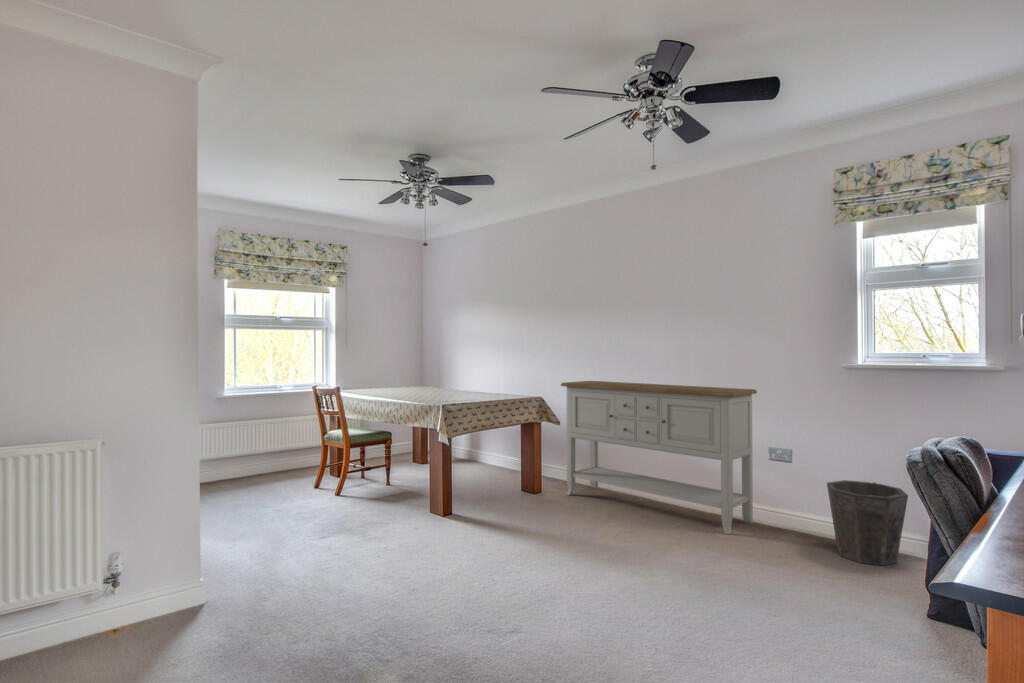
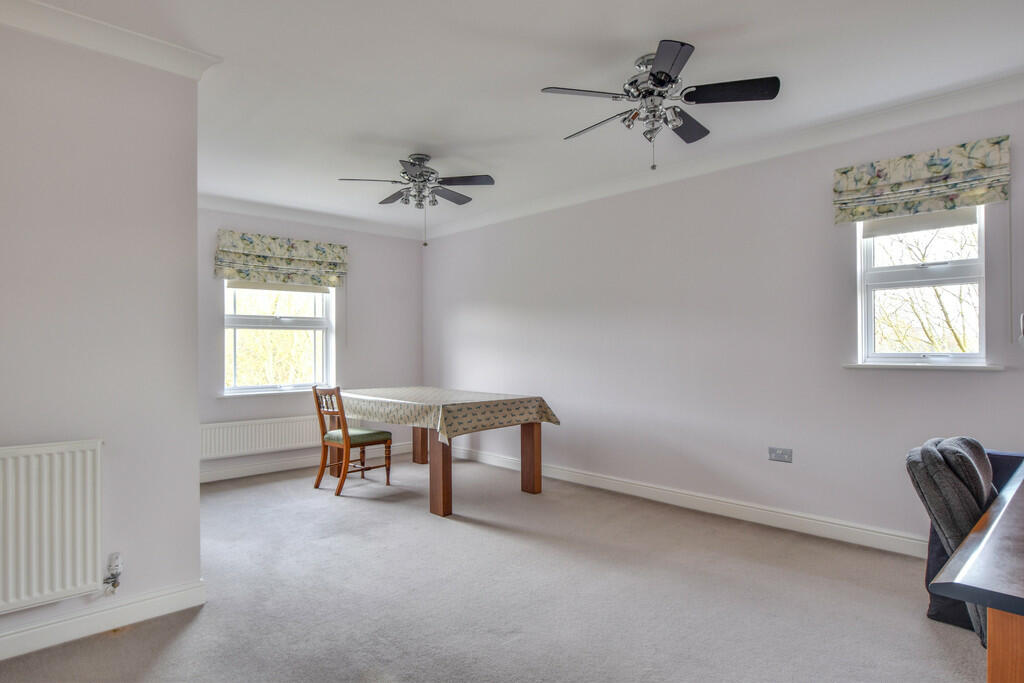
- waste bin (865, 522)
- sideboard (649, 446)
